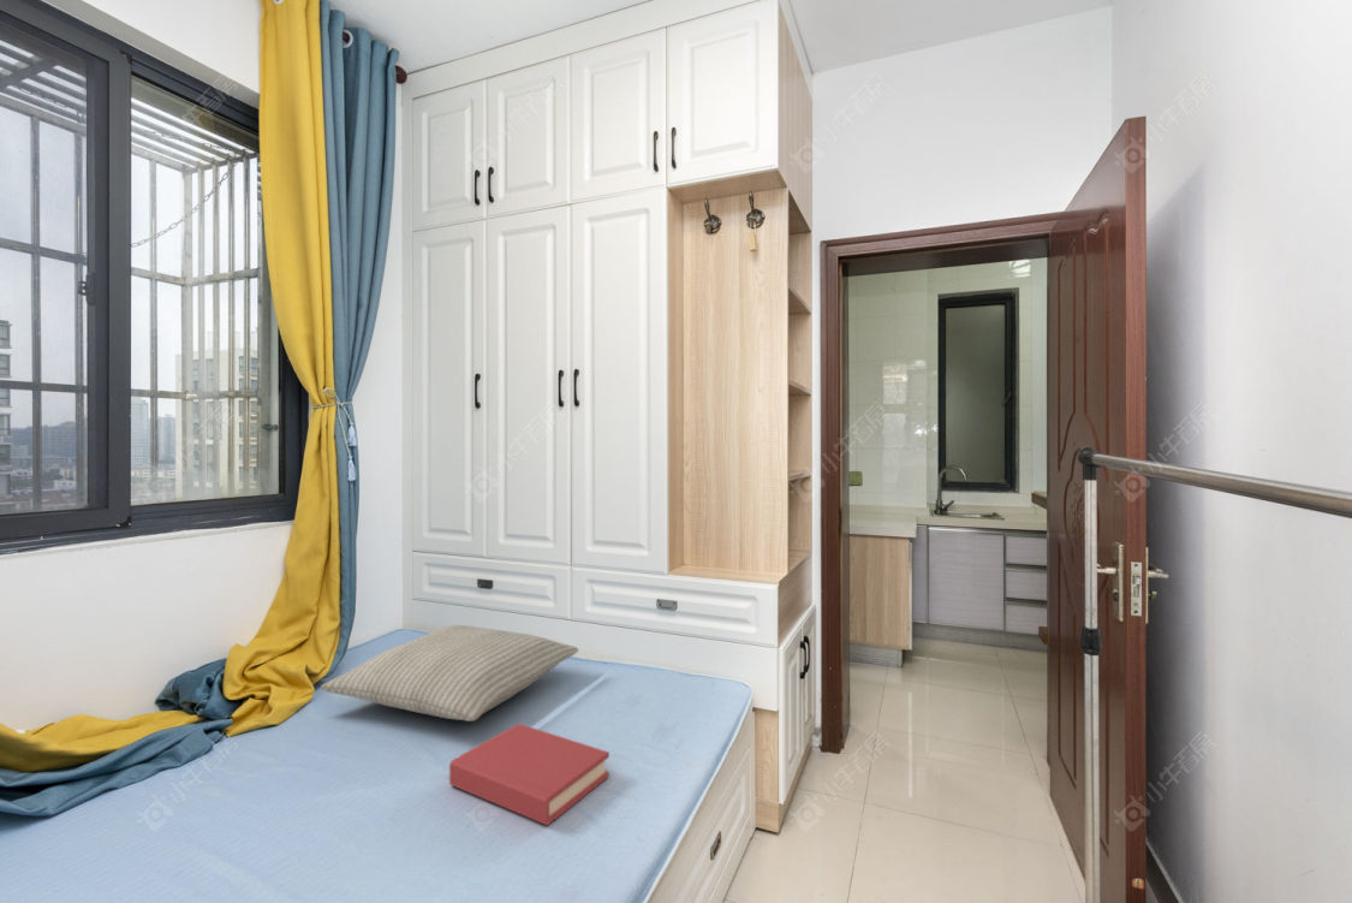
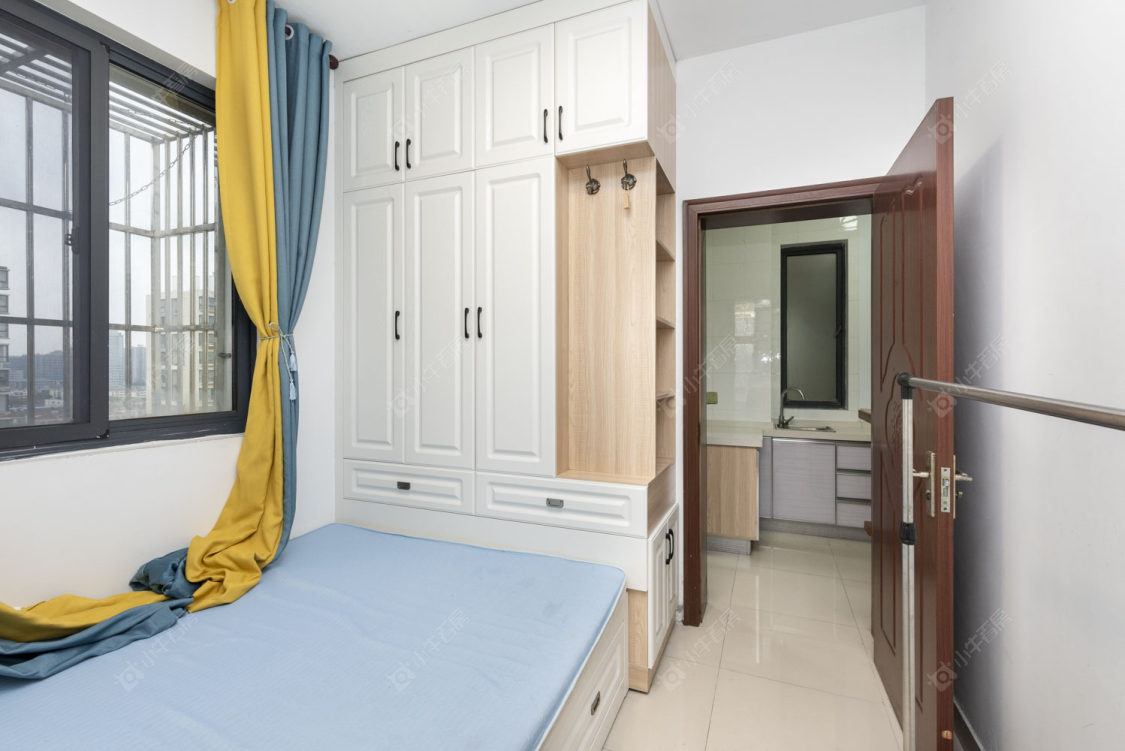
- pillow (460, 666)
- hardback book (530, 768)
